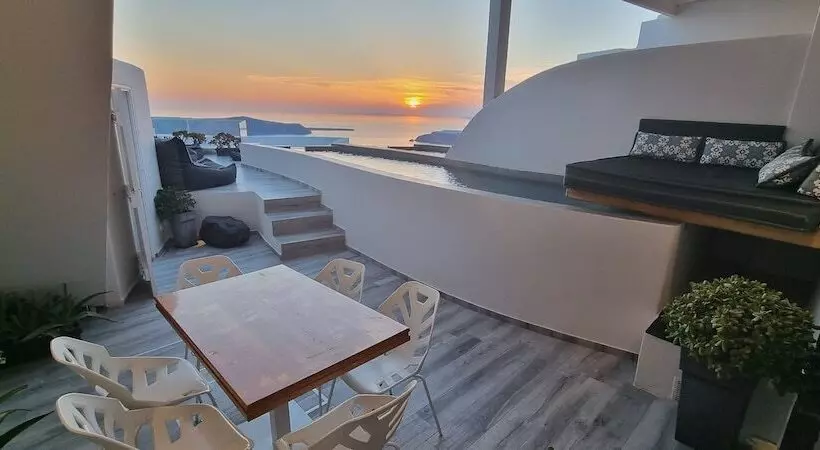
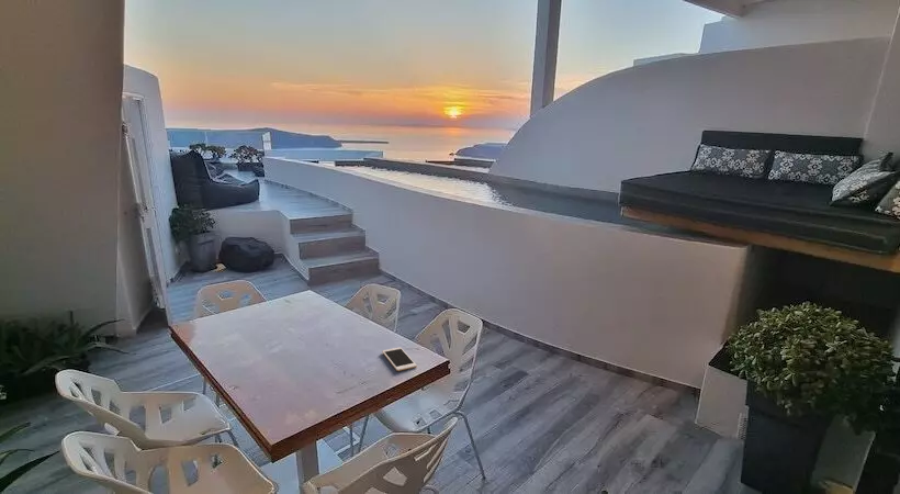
+ cell phone (398, 358)
